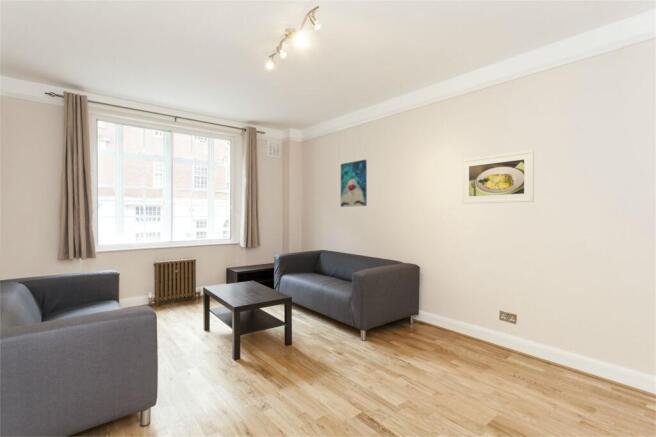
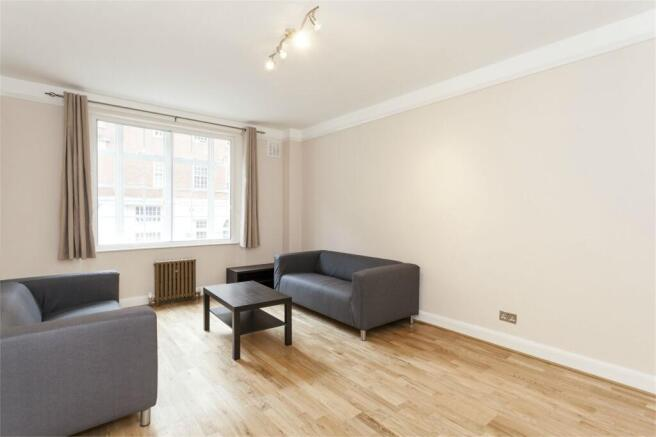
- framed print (495, 179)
- wall art (353, 184)
